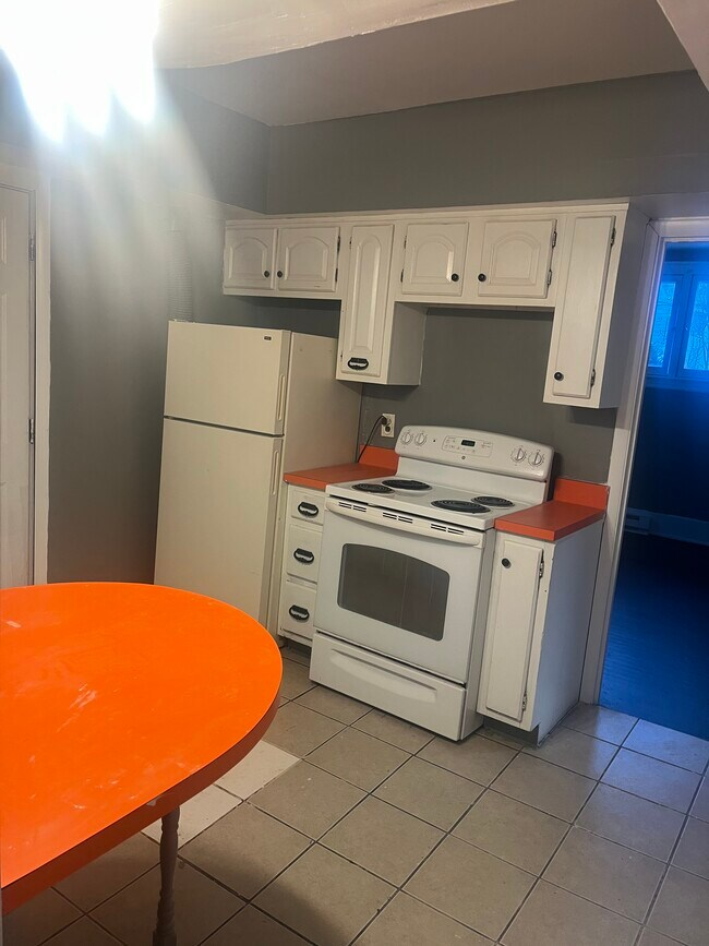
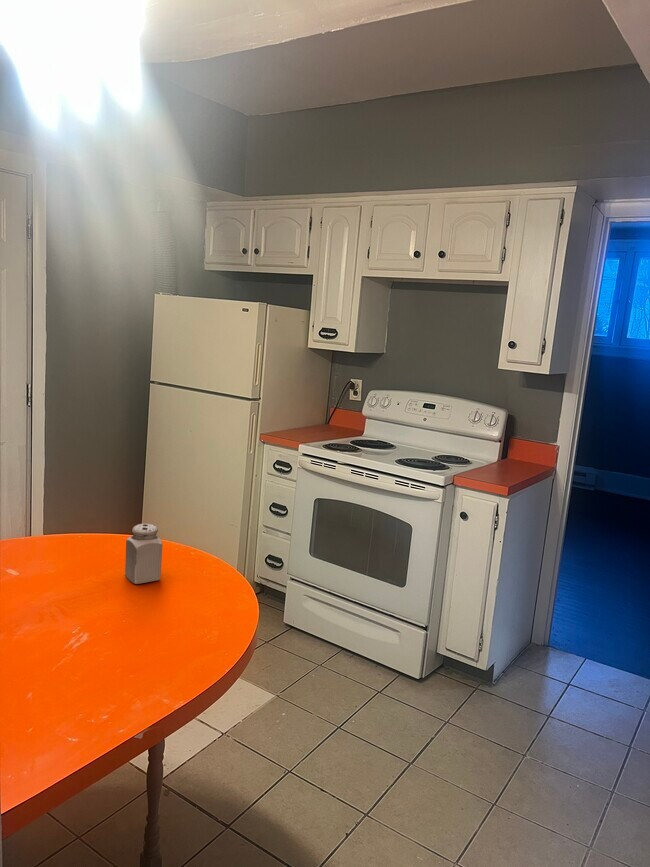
+ salt shaker (143, 551)
